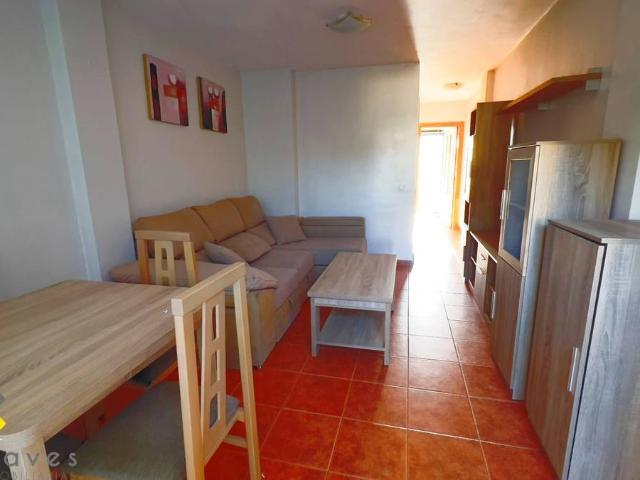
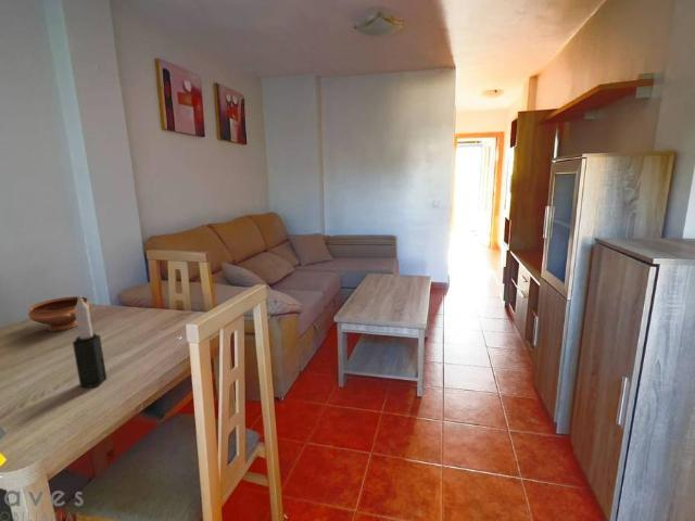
+ candle (86, 340)
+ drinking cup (61, 315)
